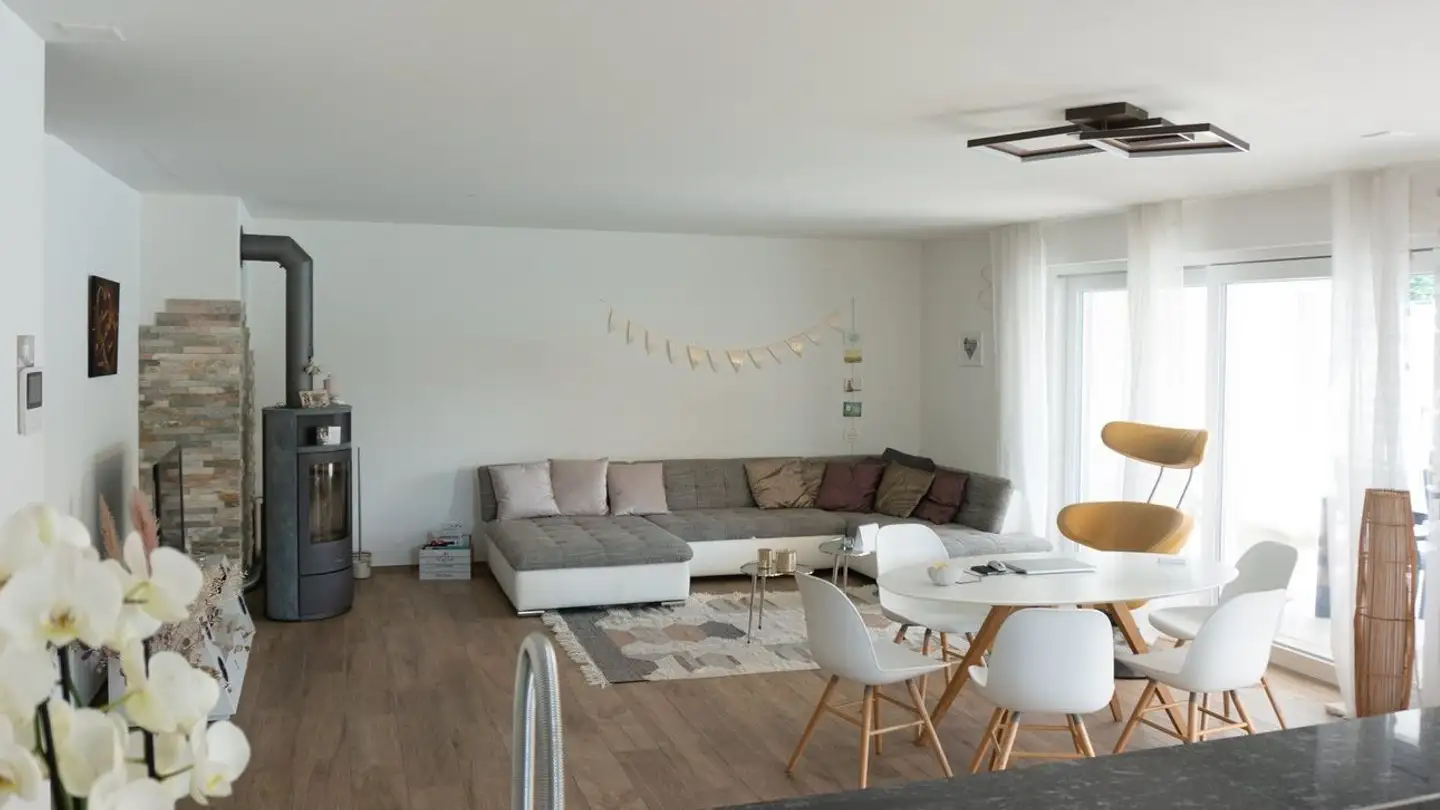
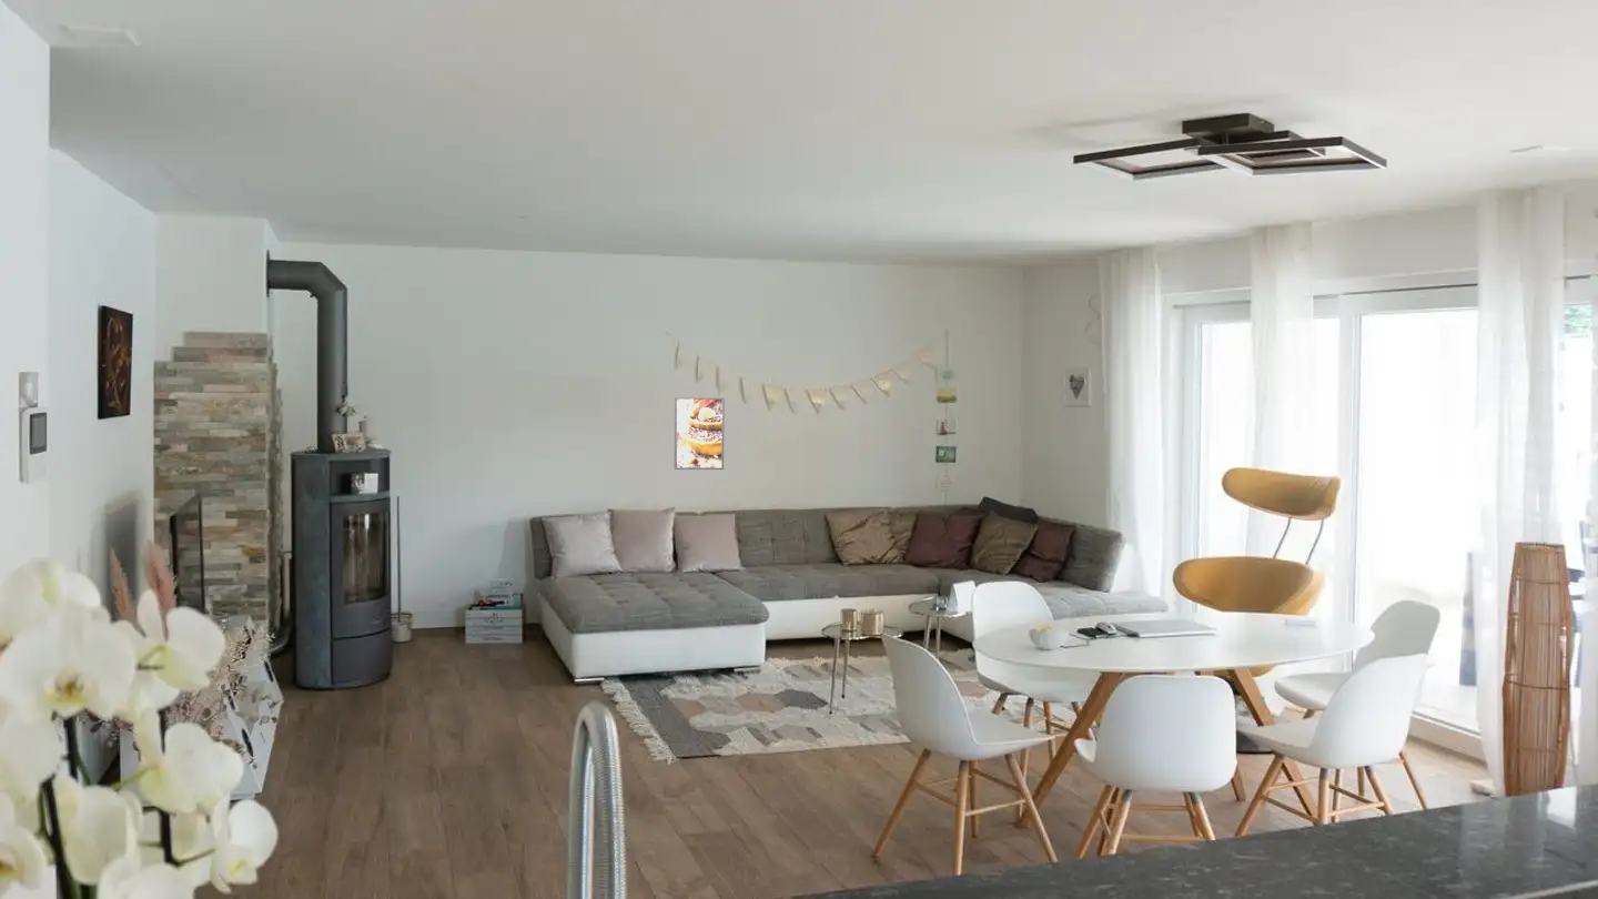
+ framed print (699, 433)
